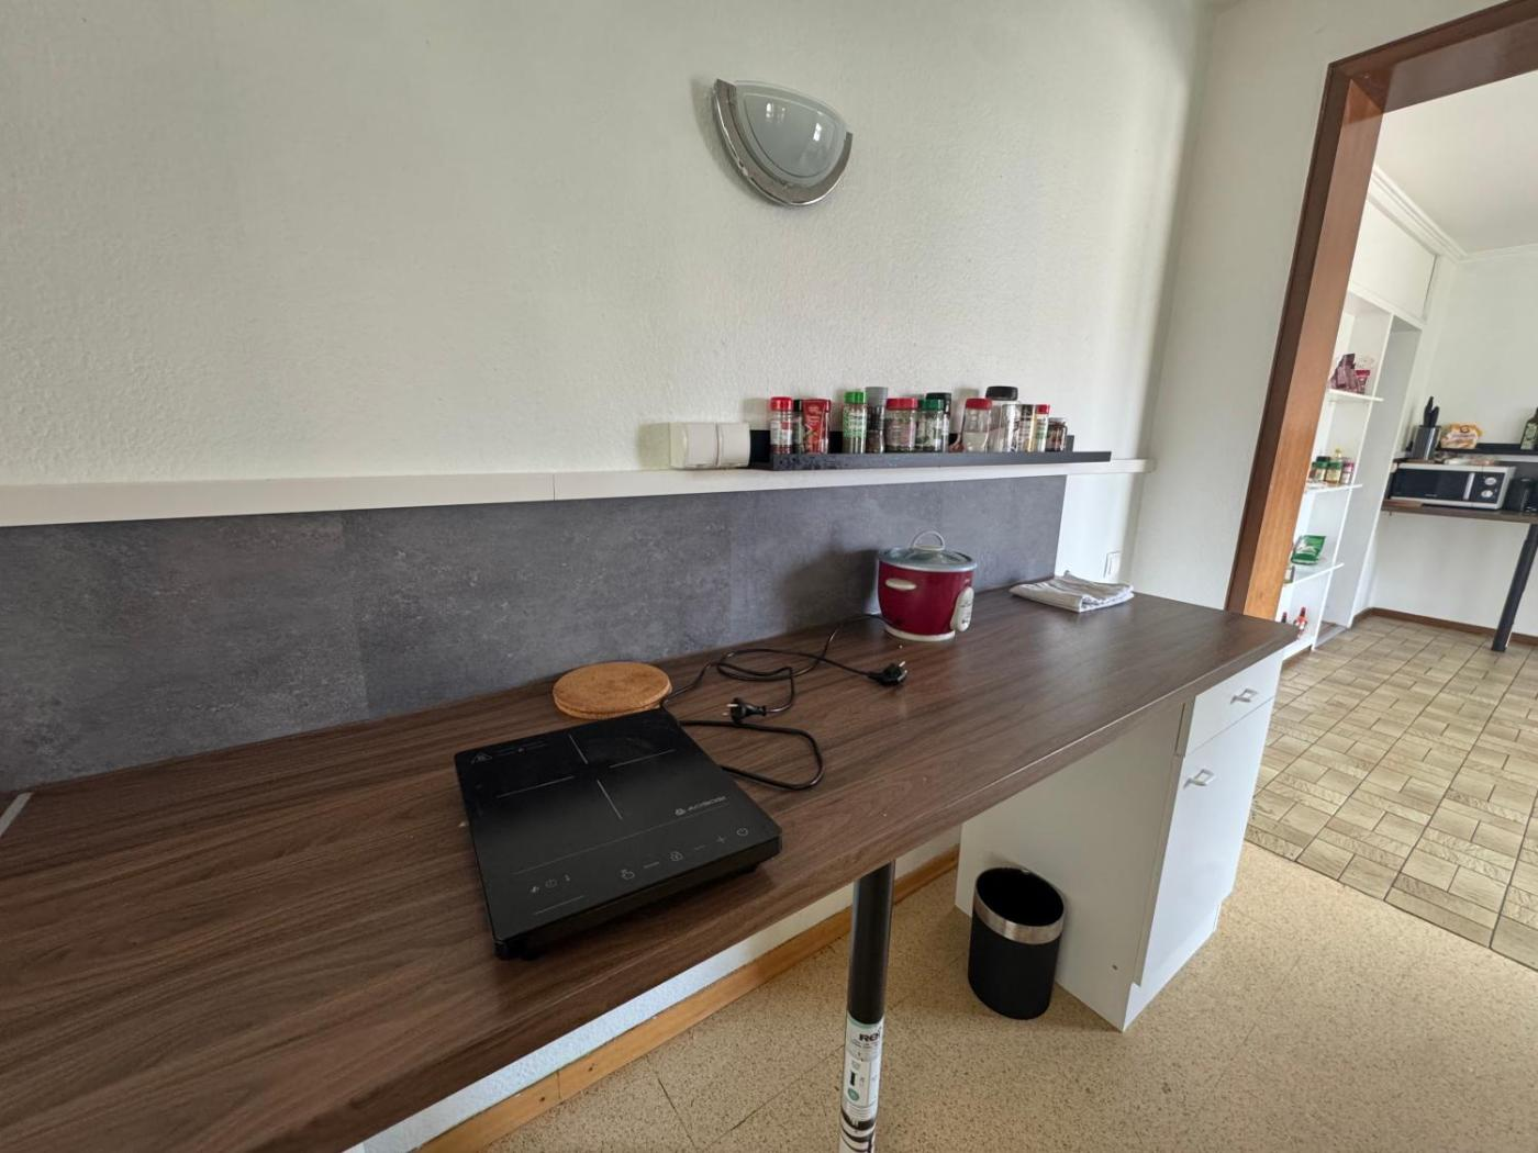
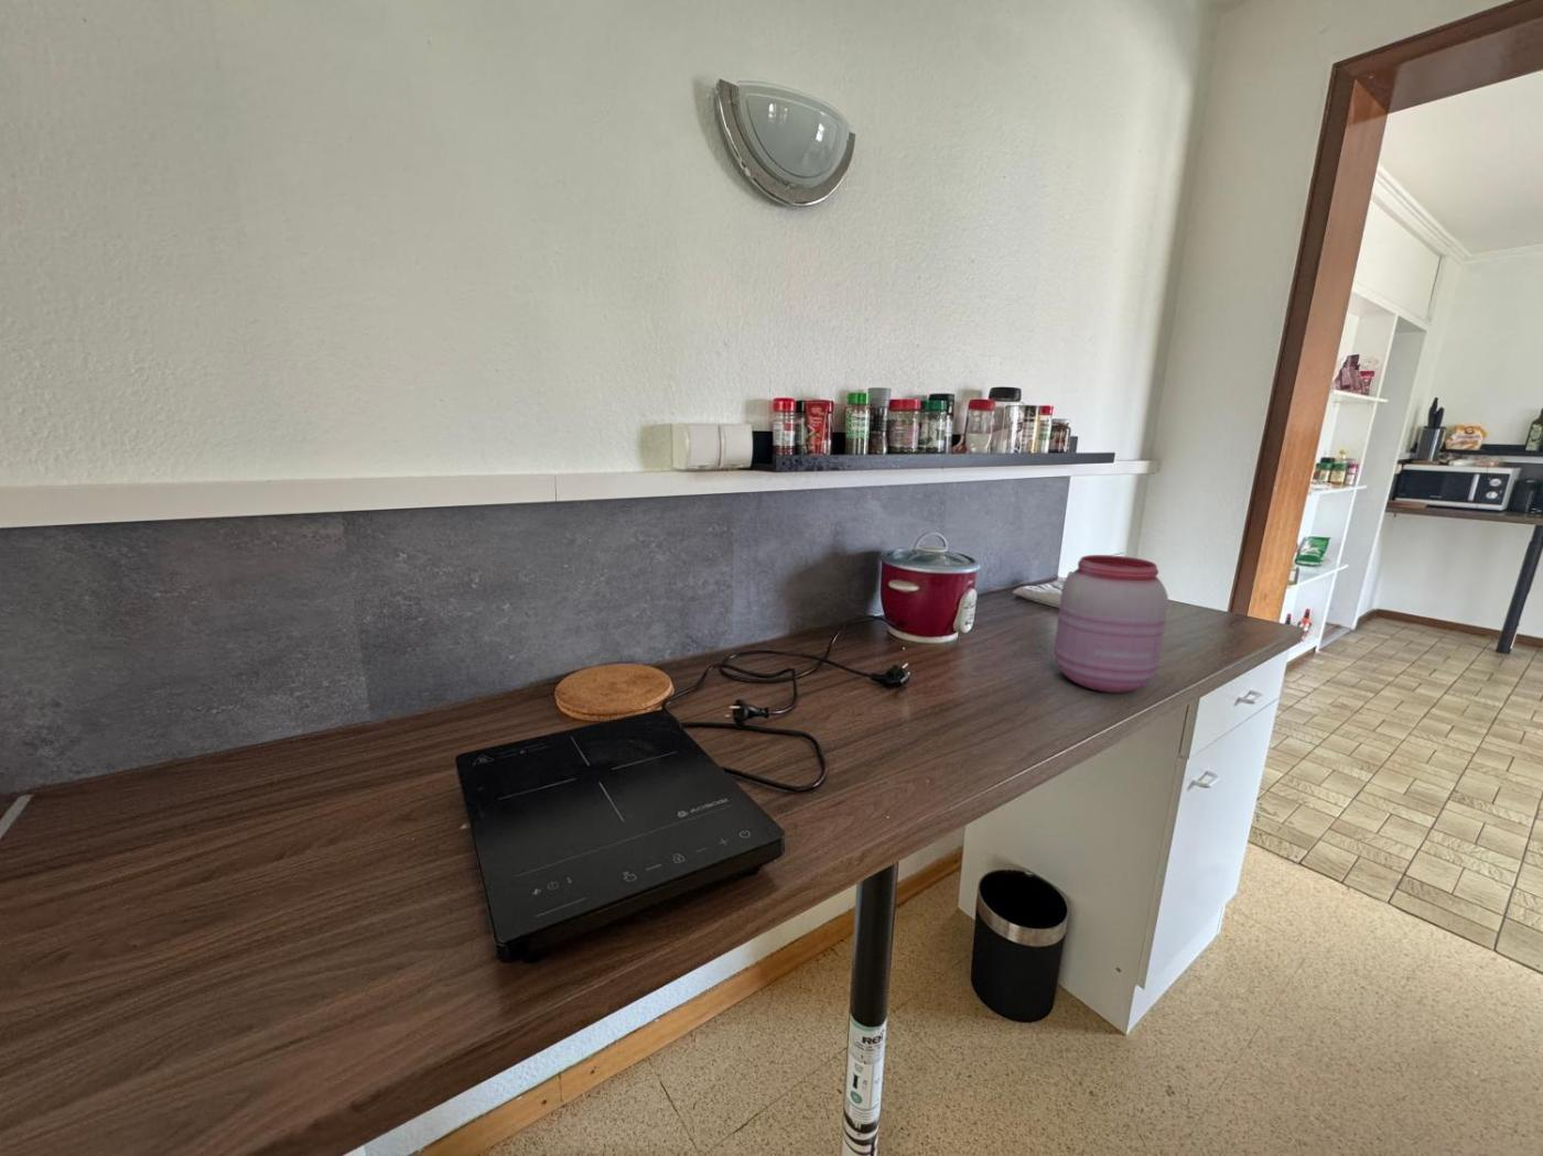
+ jar (1109, 622)
